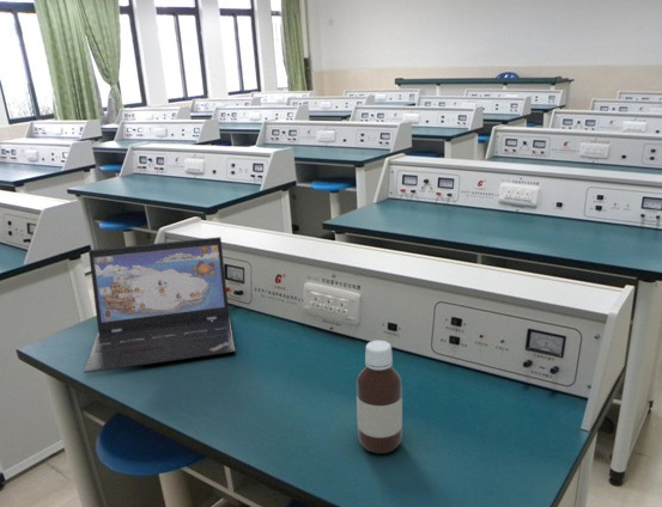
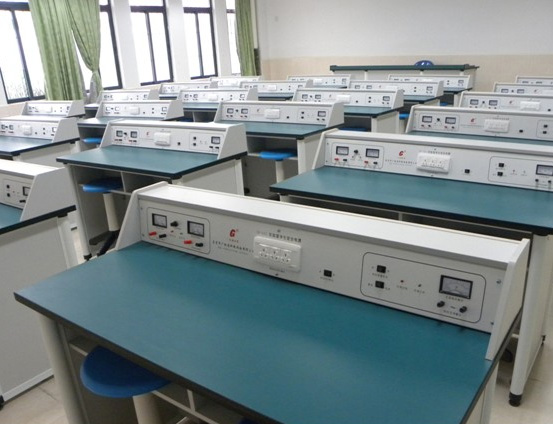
- bottle (378, 396)
- laptop (158, 300)
